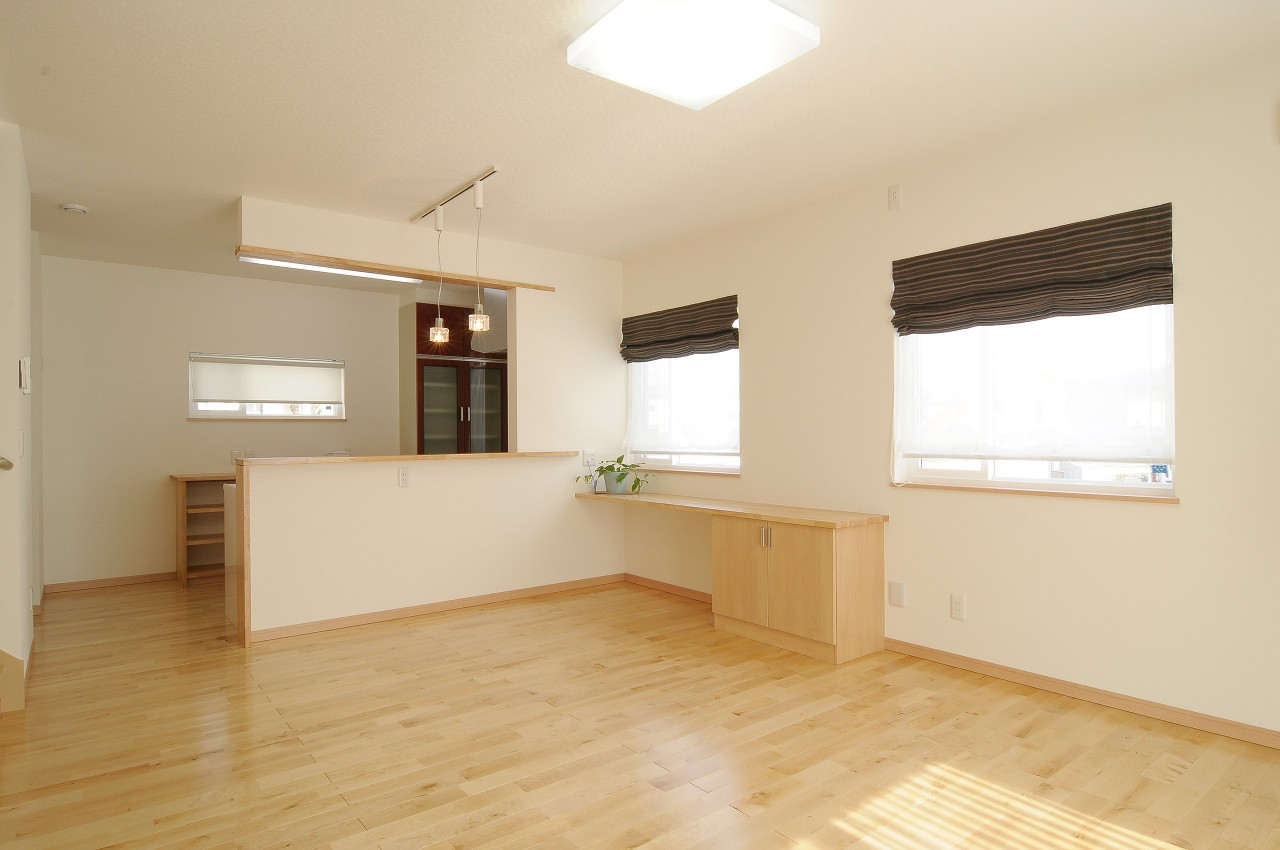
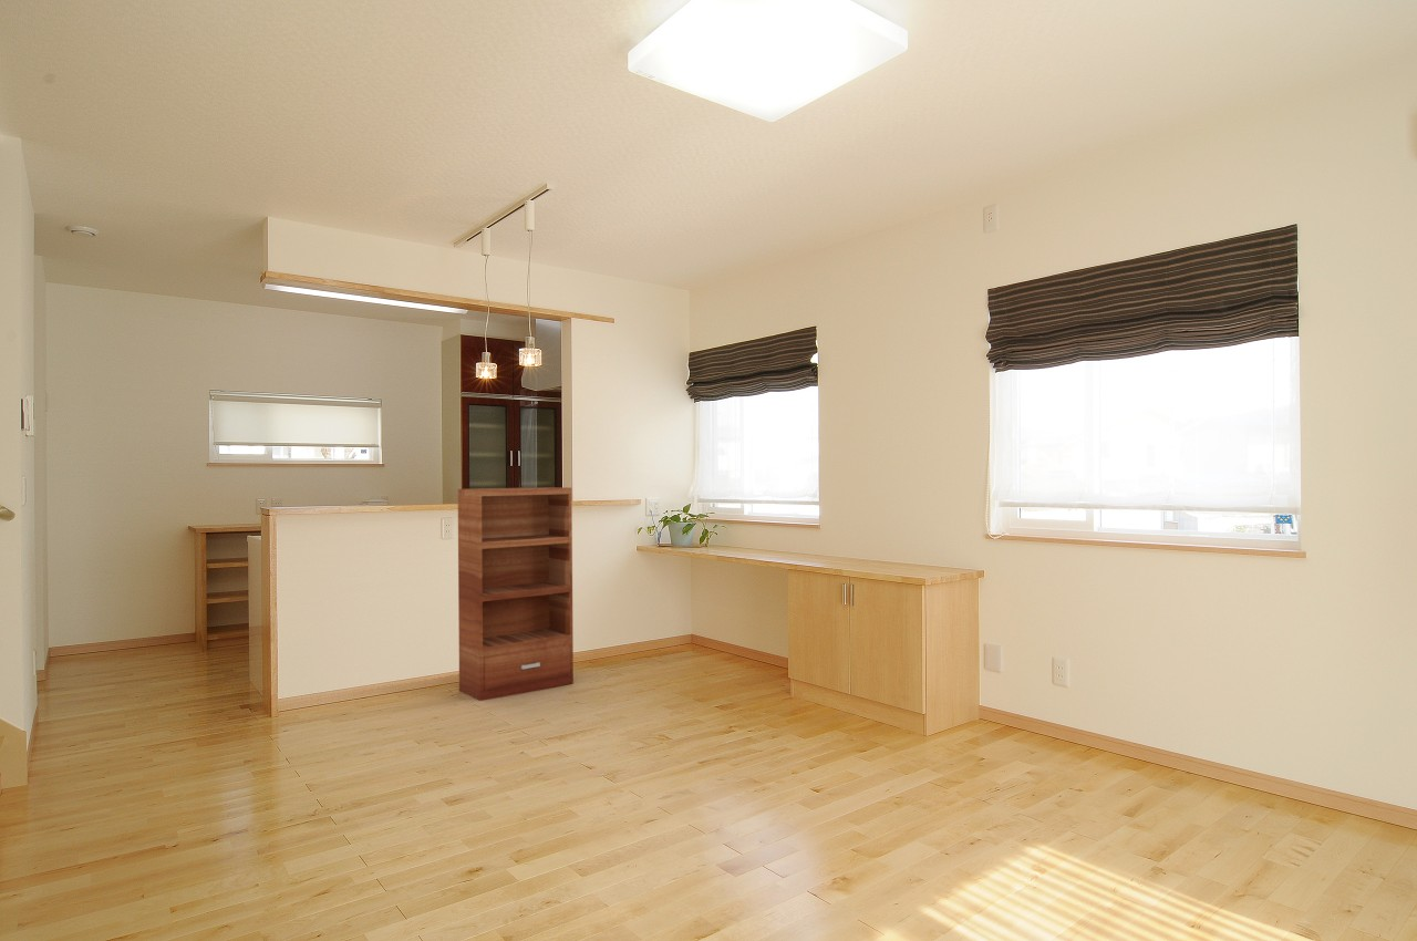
+ bookshelf (517, 588)
